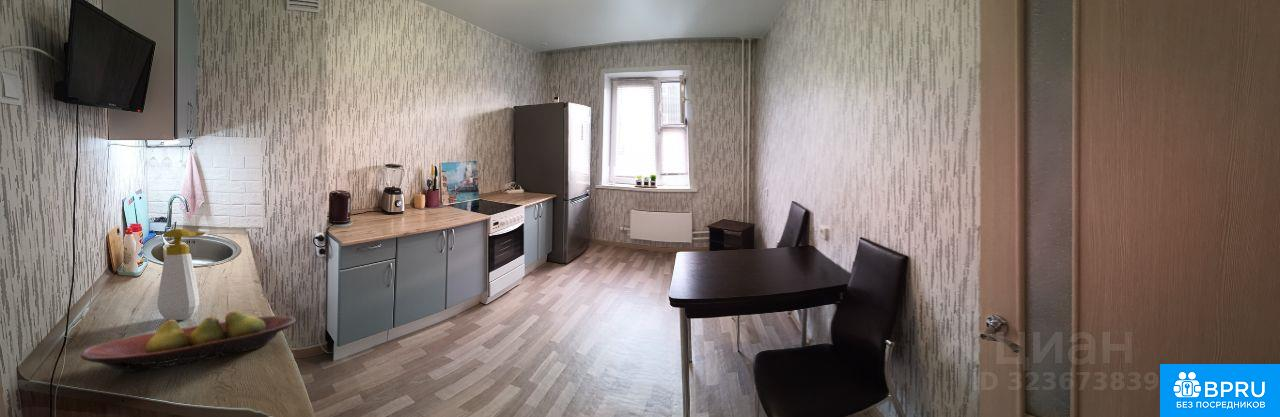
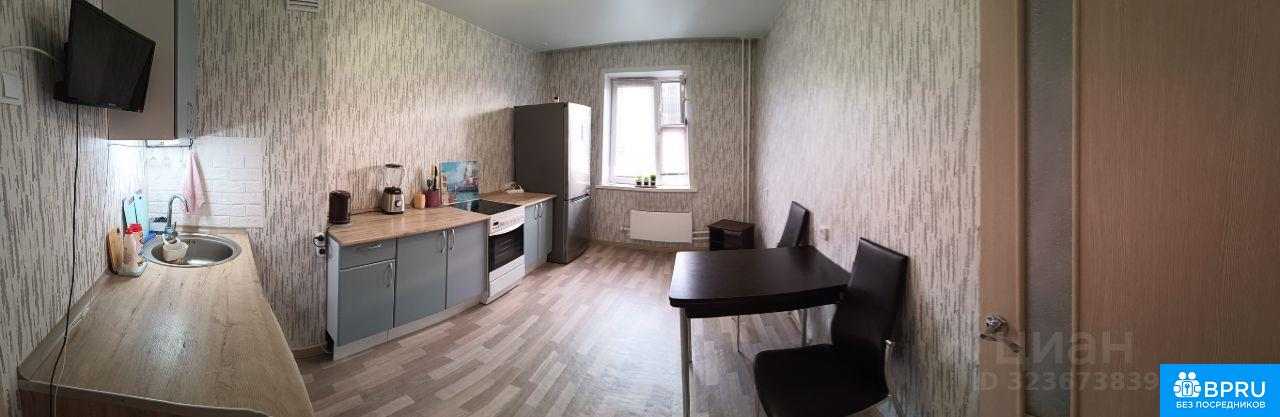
- fruit bowl (202, 335)
- soap bottle (182, 273)
